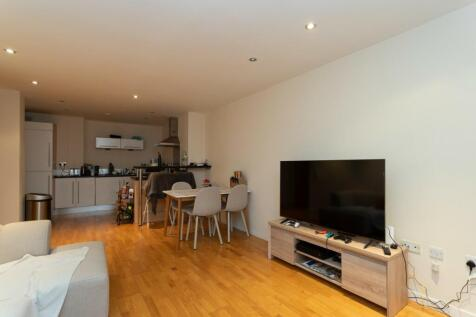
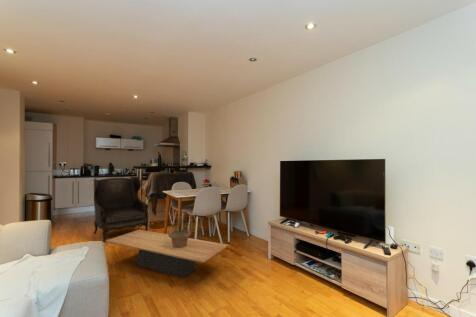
+ coffee table (165, 254)
+ potted plant (181, 227)
+ armchair (120, 206)
